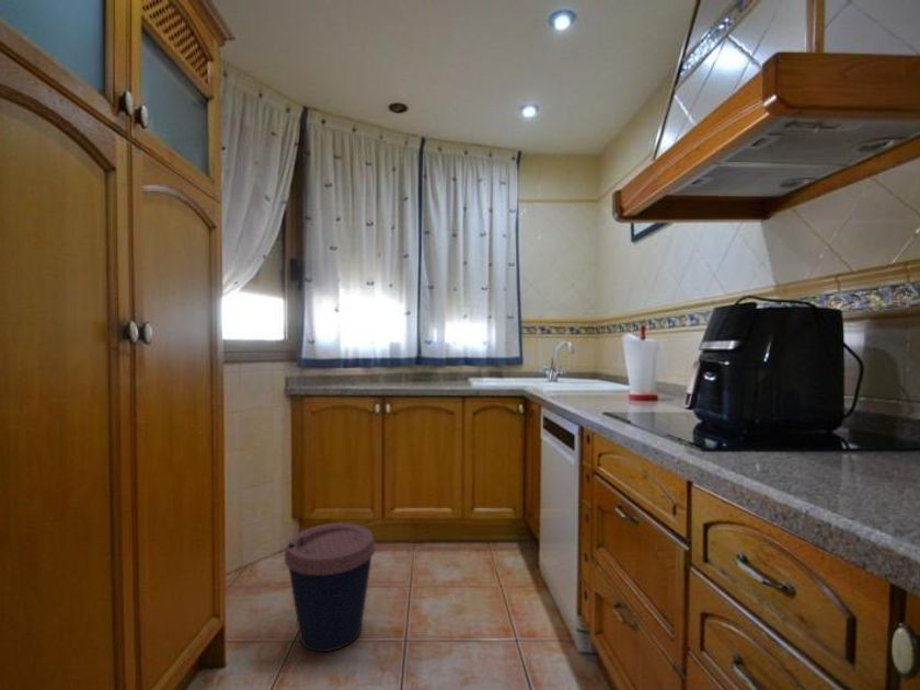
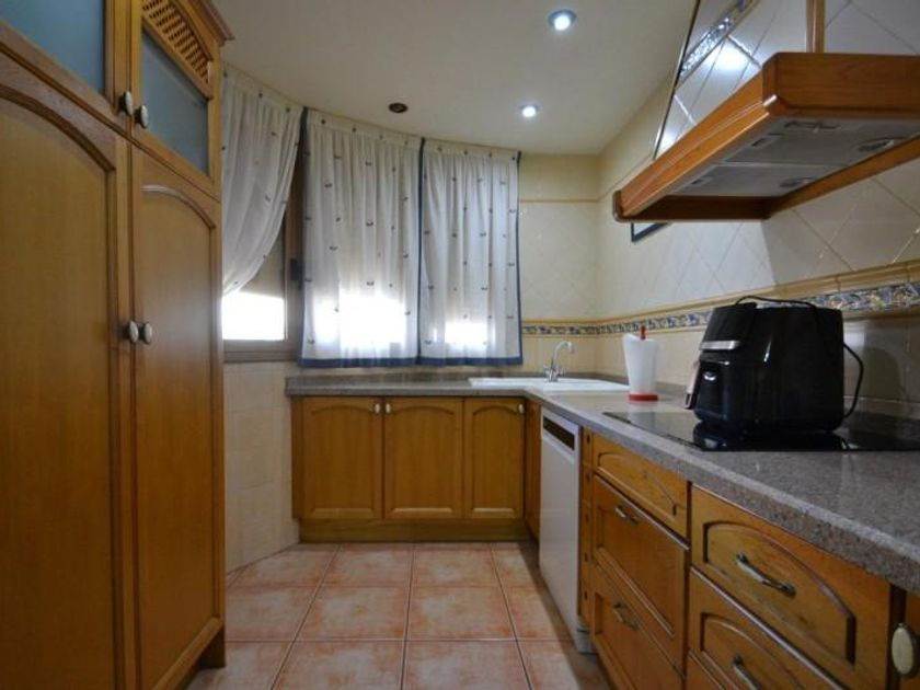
- coffee cup (331, 585)
